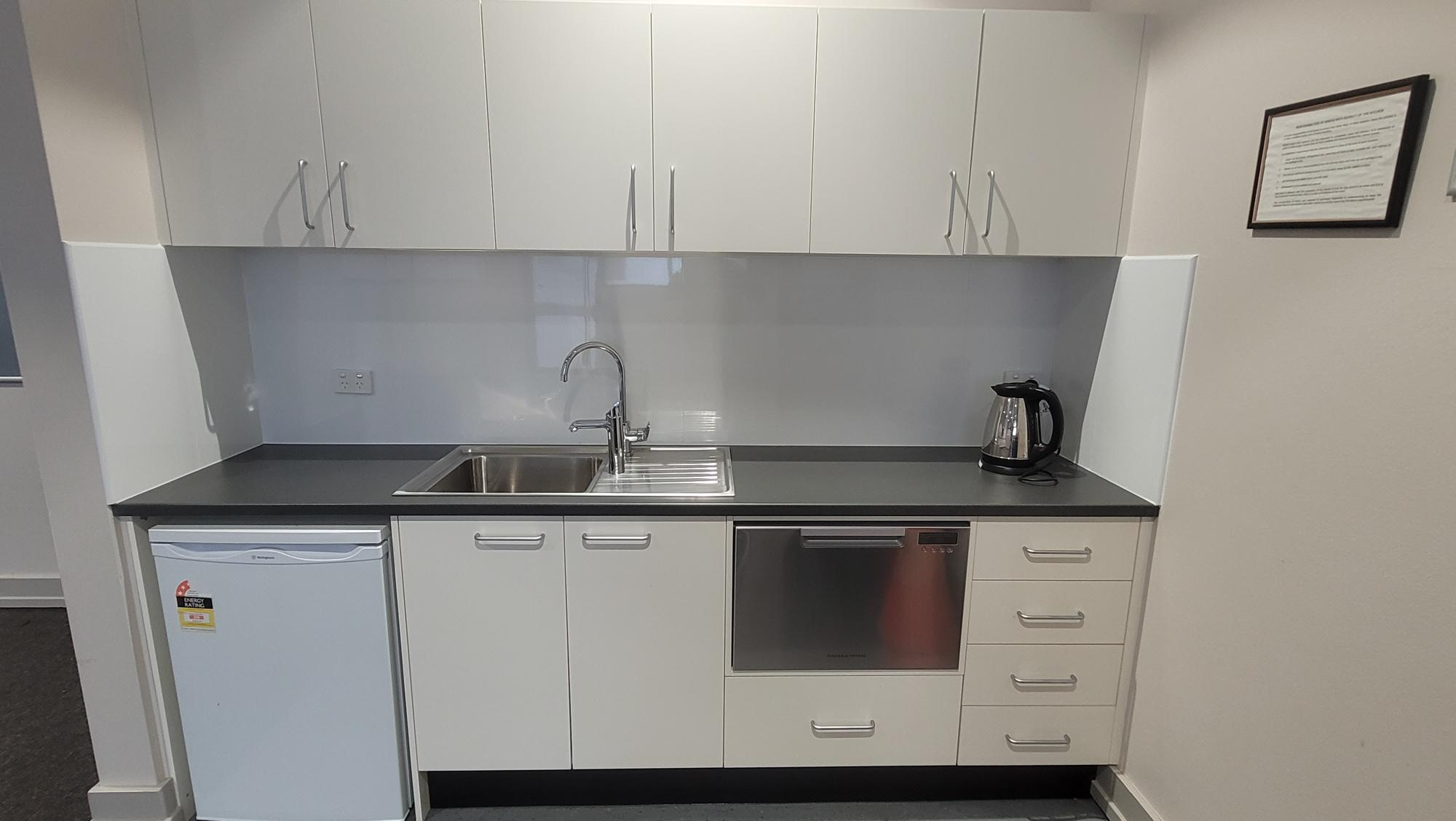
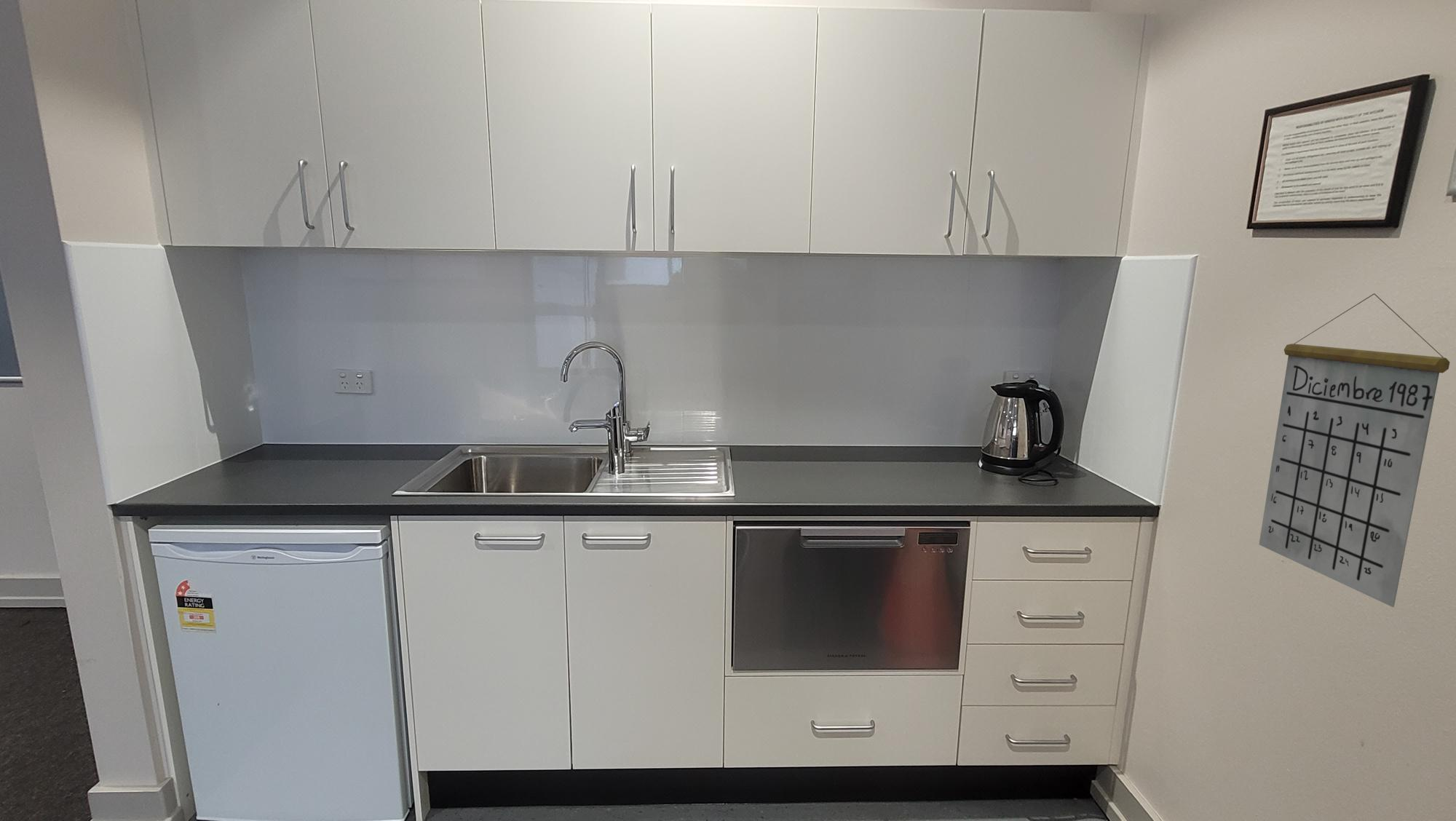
+ calendar (1343, 437)
